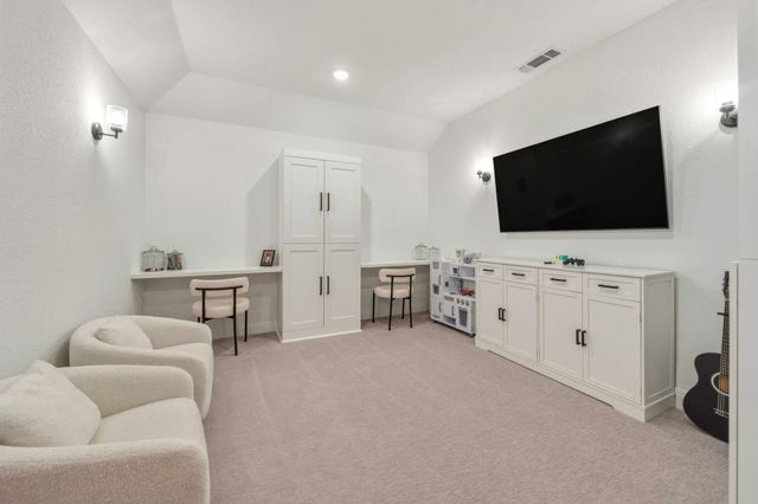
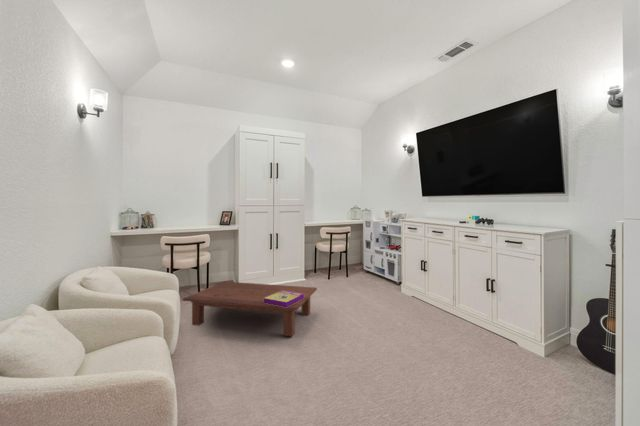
+ decorative box (284, 297)
+ coffee table (254, 305)
